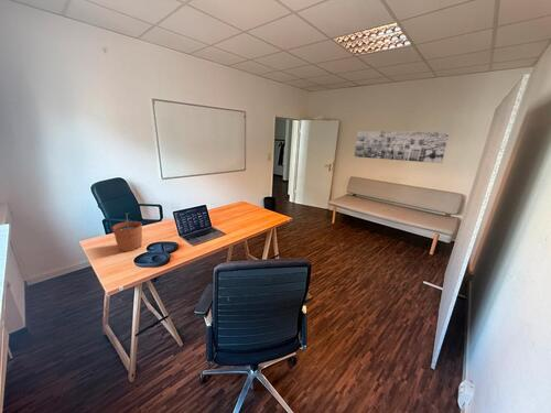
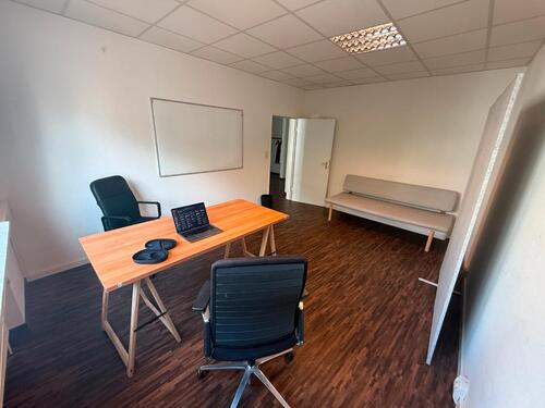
- plant pot (128, 230)
- wall art (396, 145)
